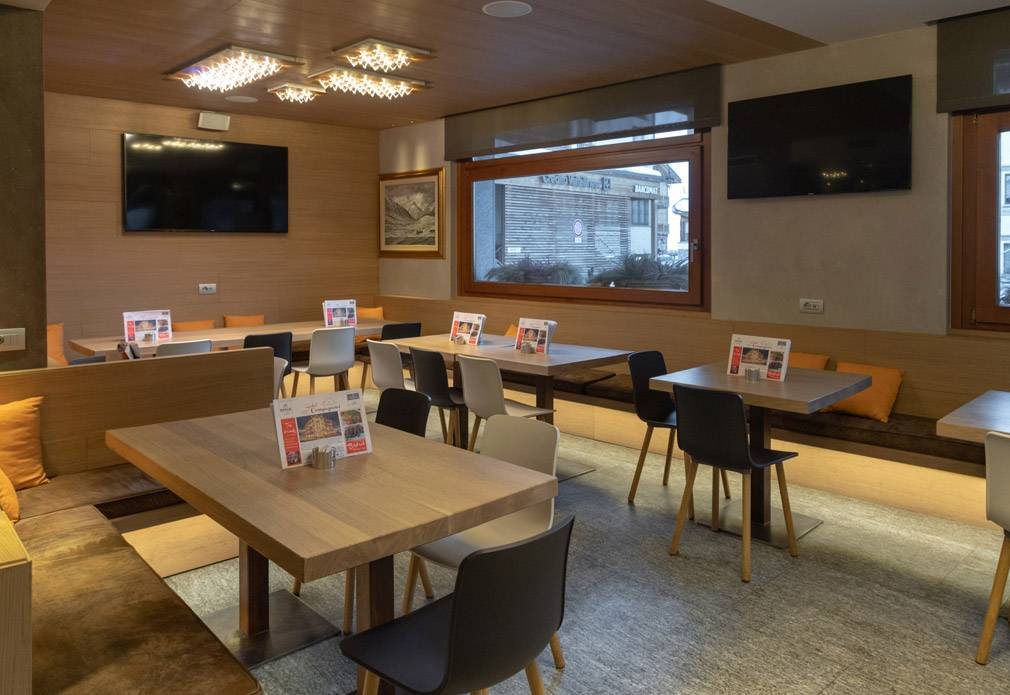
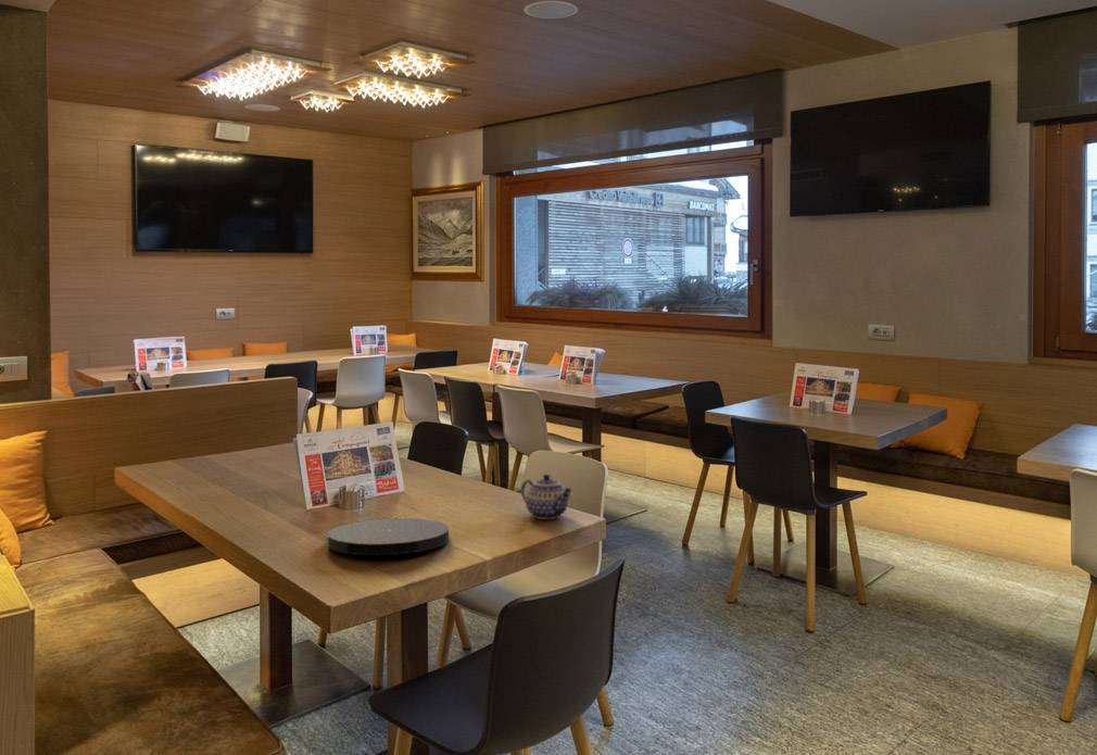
+ plate (389, 536)
+ teapot (546, 495)
